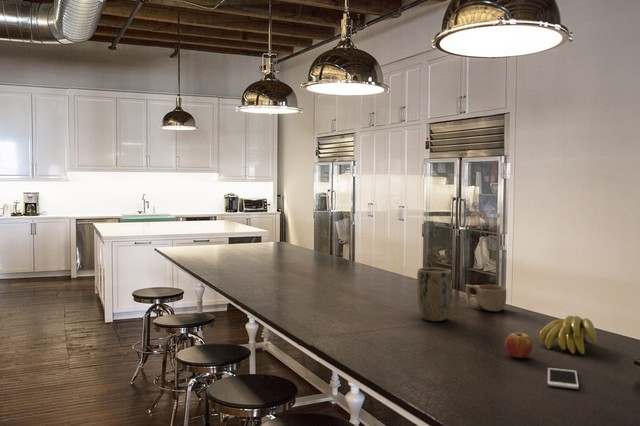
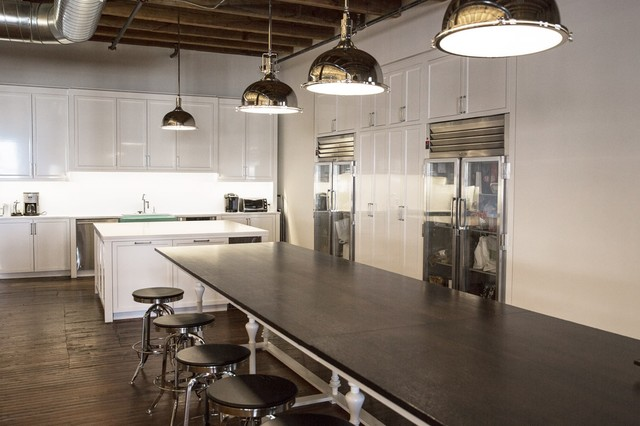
- fruit (518, 344)
- banana (576, 331)
- cup (485, 297)
- plant pot (433, 294)
- cell phone (562, 377)
